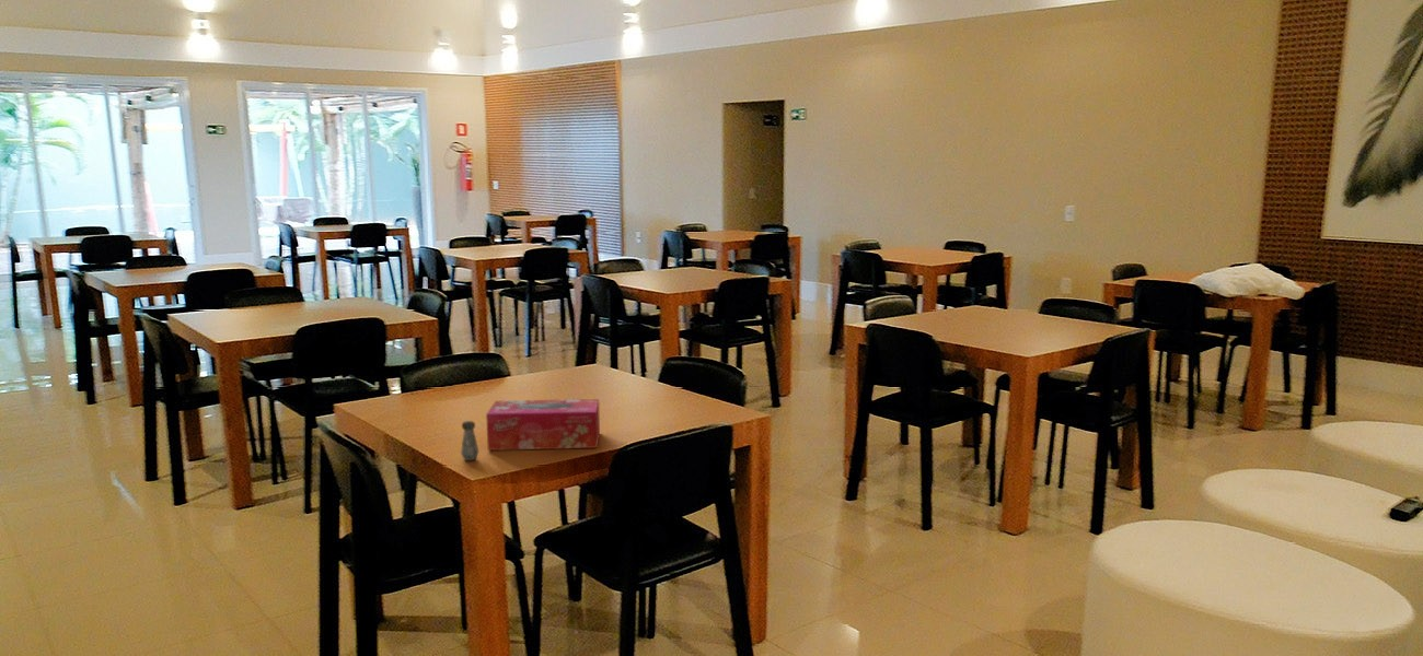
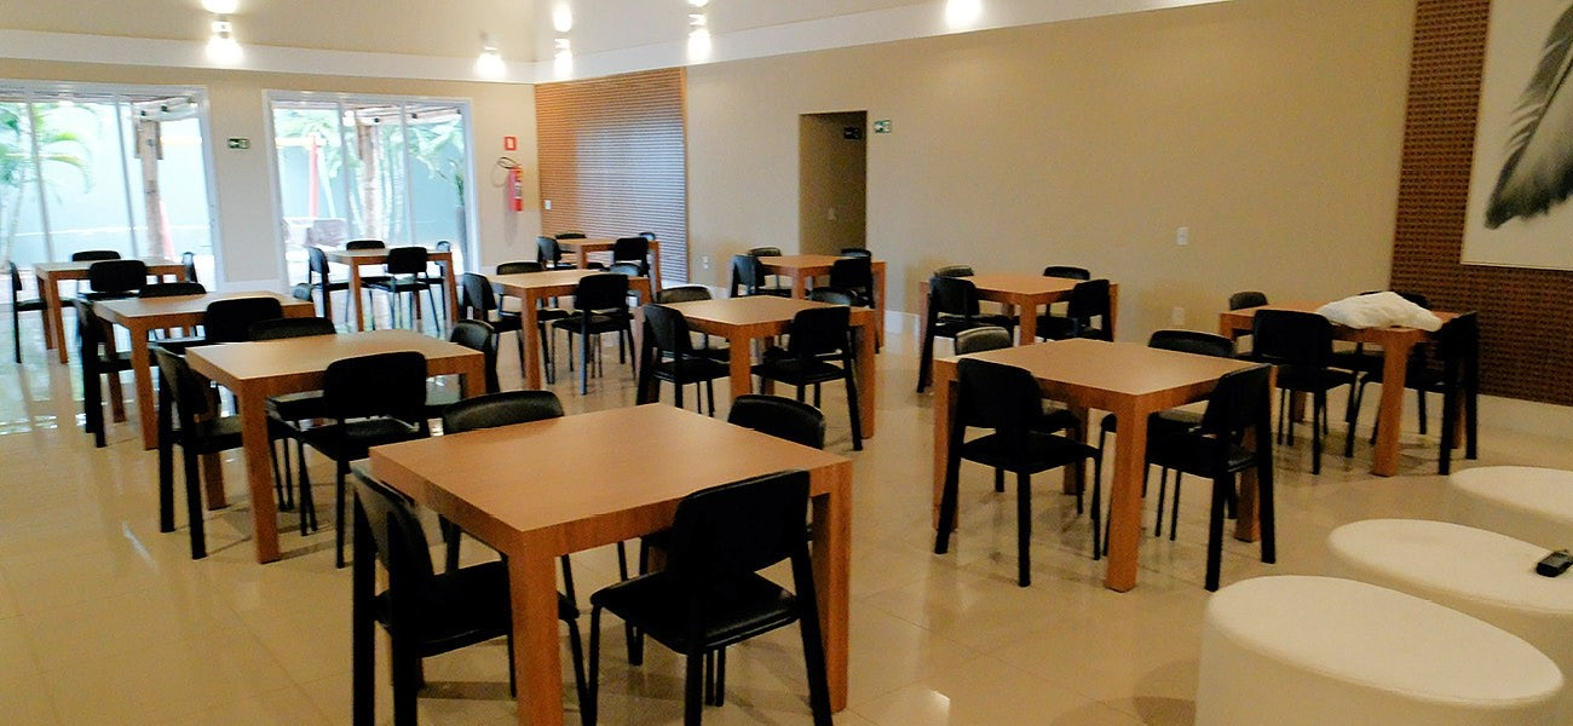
- salt shaker (468, 440)
- tissue box (544, 423)
